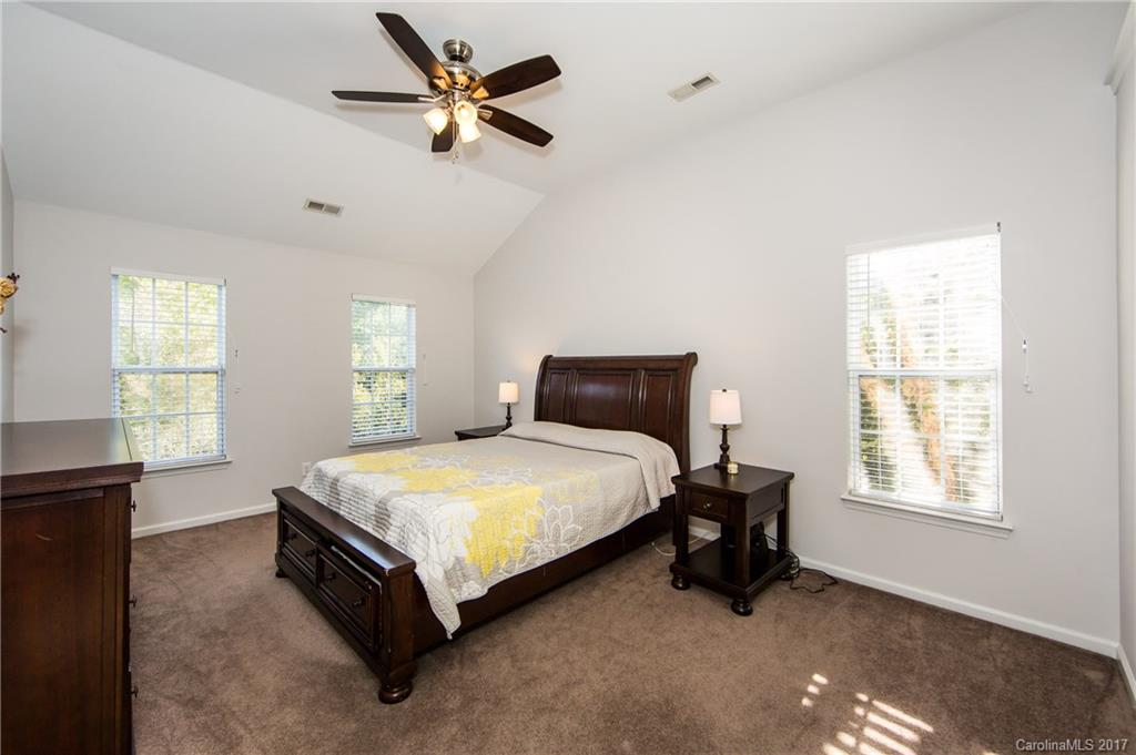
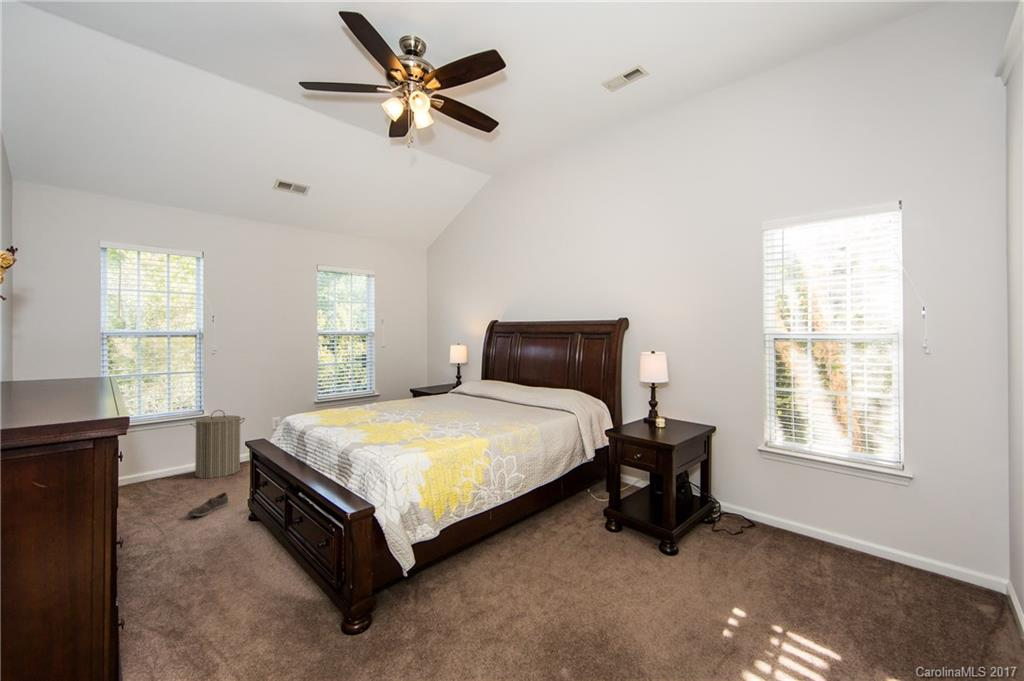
+ shoe (208, 504)
+ laundry hamper (218, 441)
